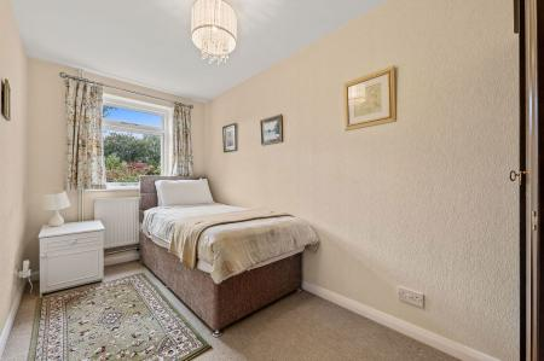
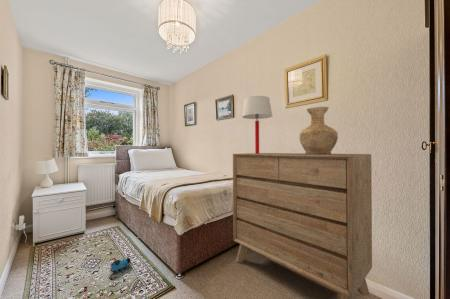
+ vase (317, 131)
+ dresser (293, 214)
+ toy train (121, 264)
+ table lamp (257, 126)
